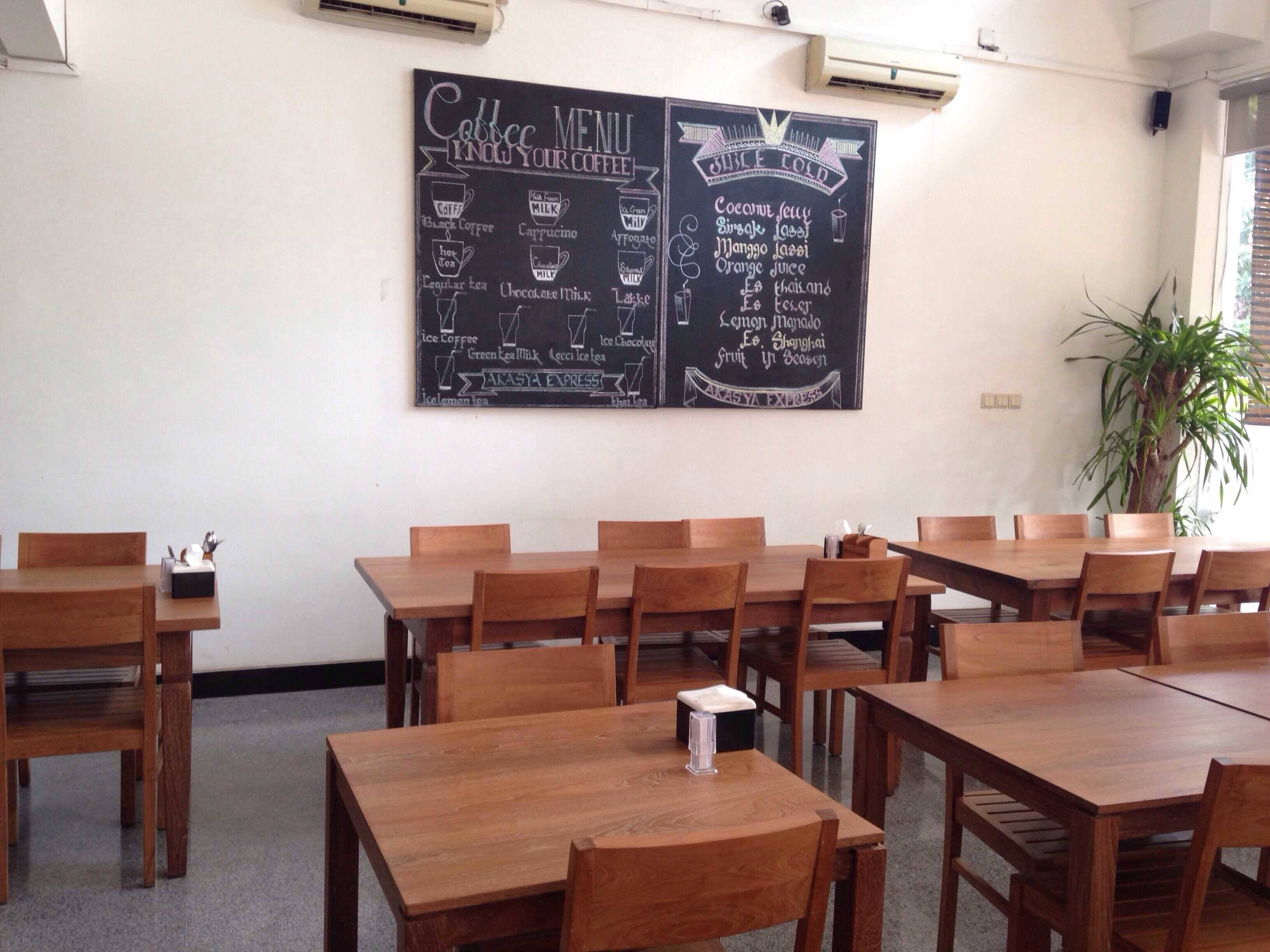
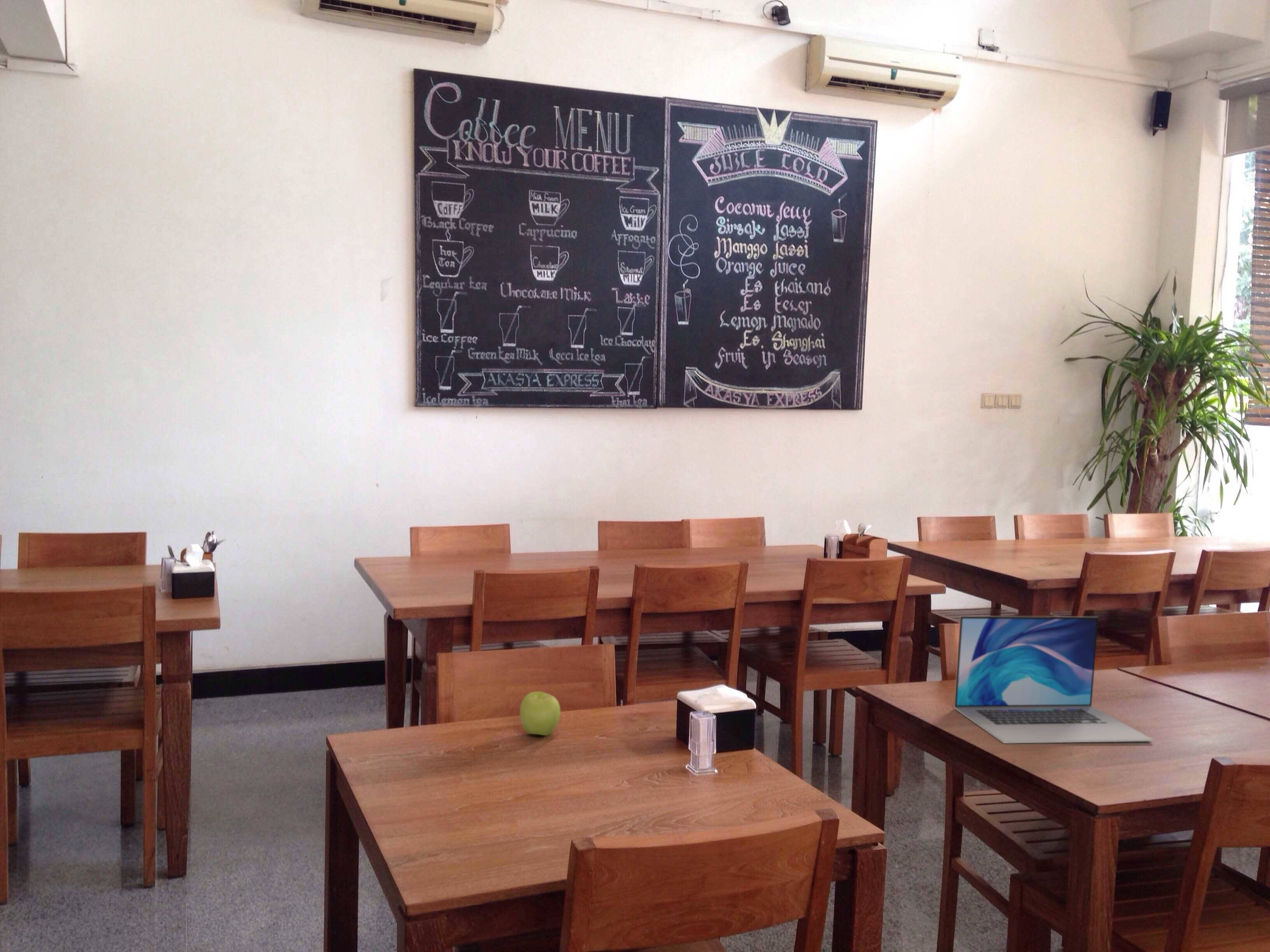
+ apple (539, 714)
+ laptop (1053, 676)
